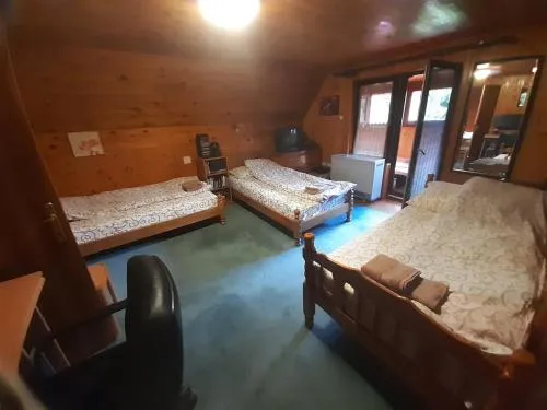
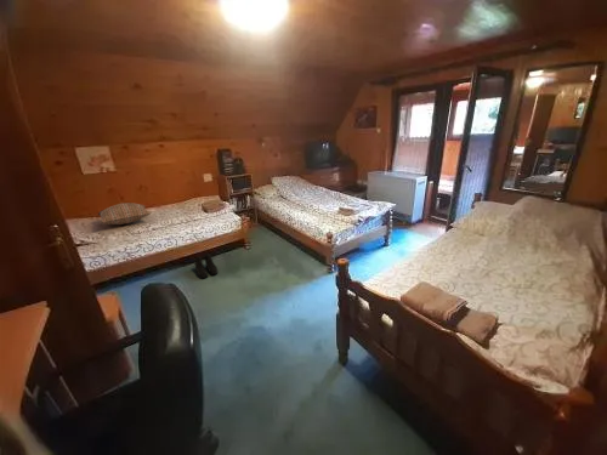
+ cushion (124, 212)
+ boots (205, 263)
